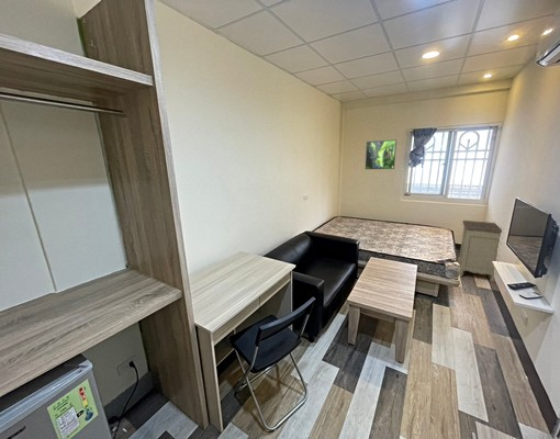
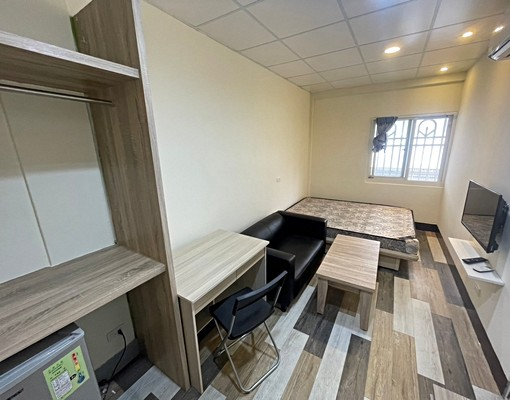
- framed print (380, 155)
- nightstand (474, 249)
